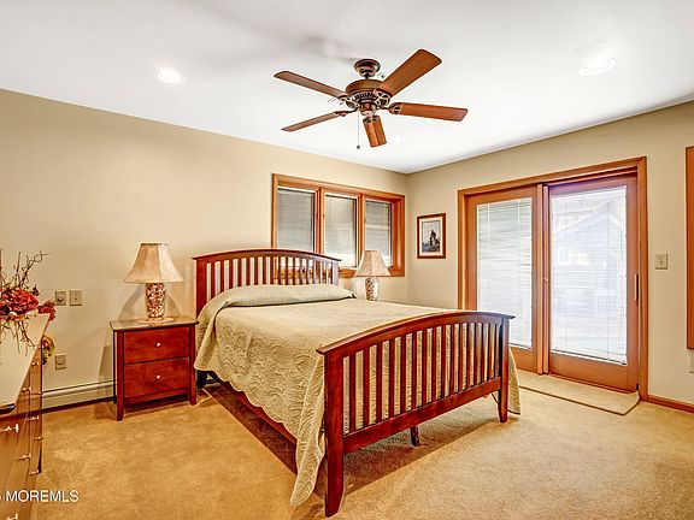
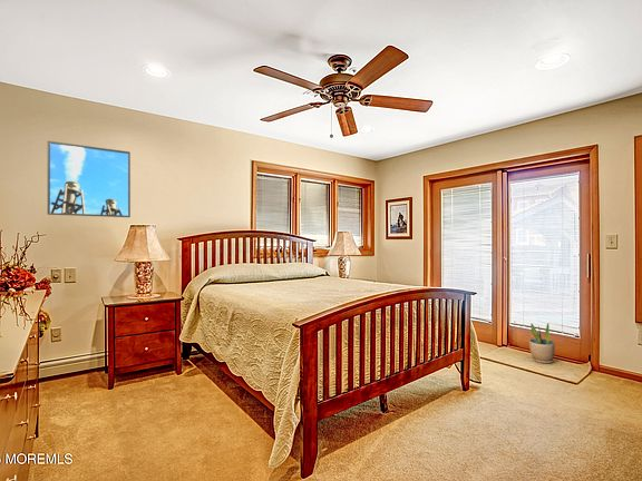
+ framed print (90, 180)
+ potted plant (542, 340)
